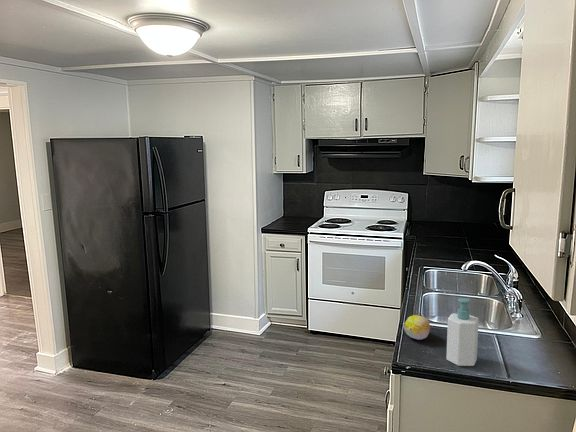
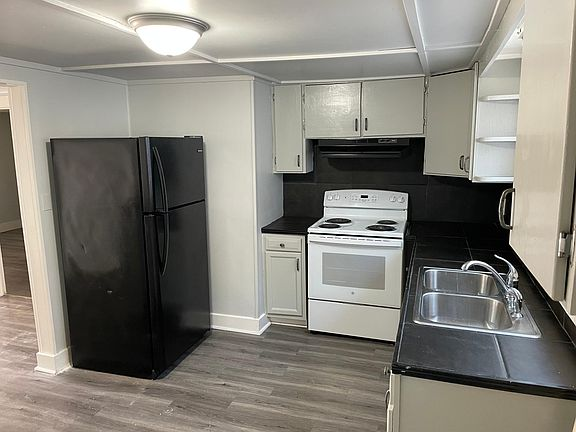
- soap bottle (462, 330)
- fruit (416, 326)
